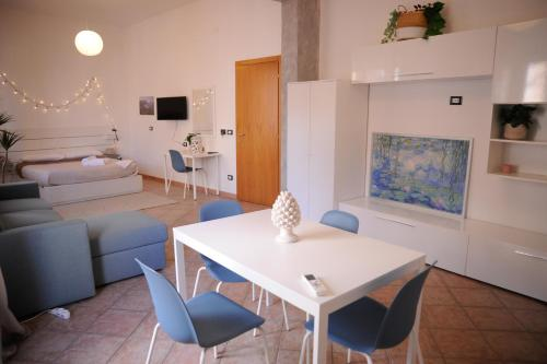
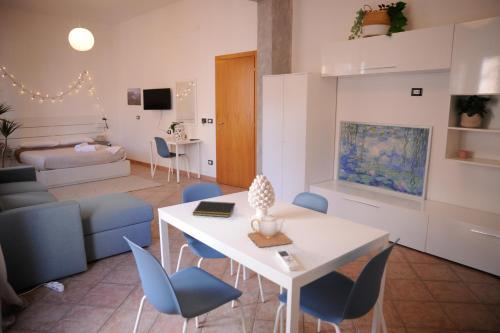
+ notepad (214, 208)
+ teapot (269, 226)
